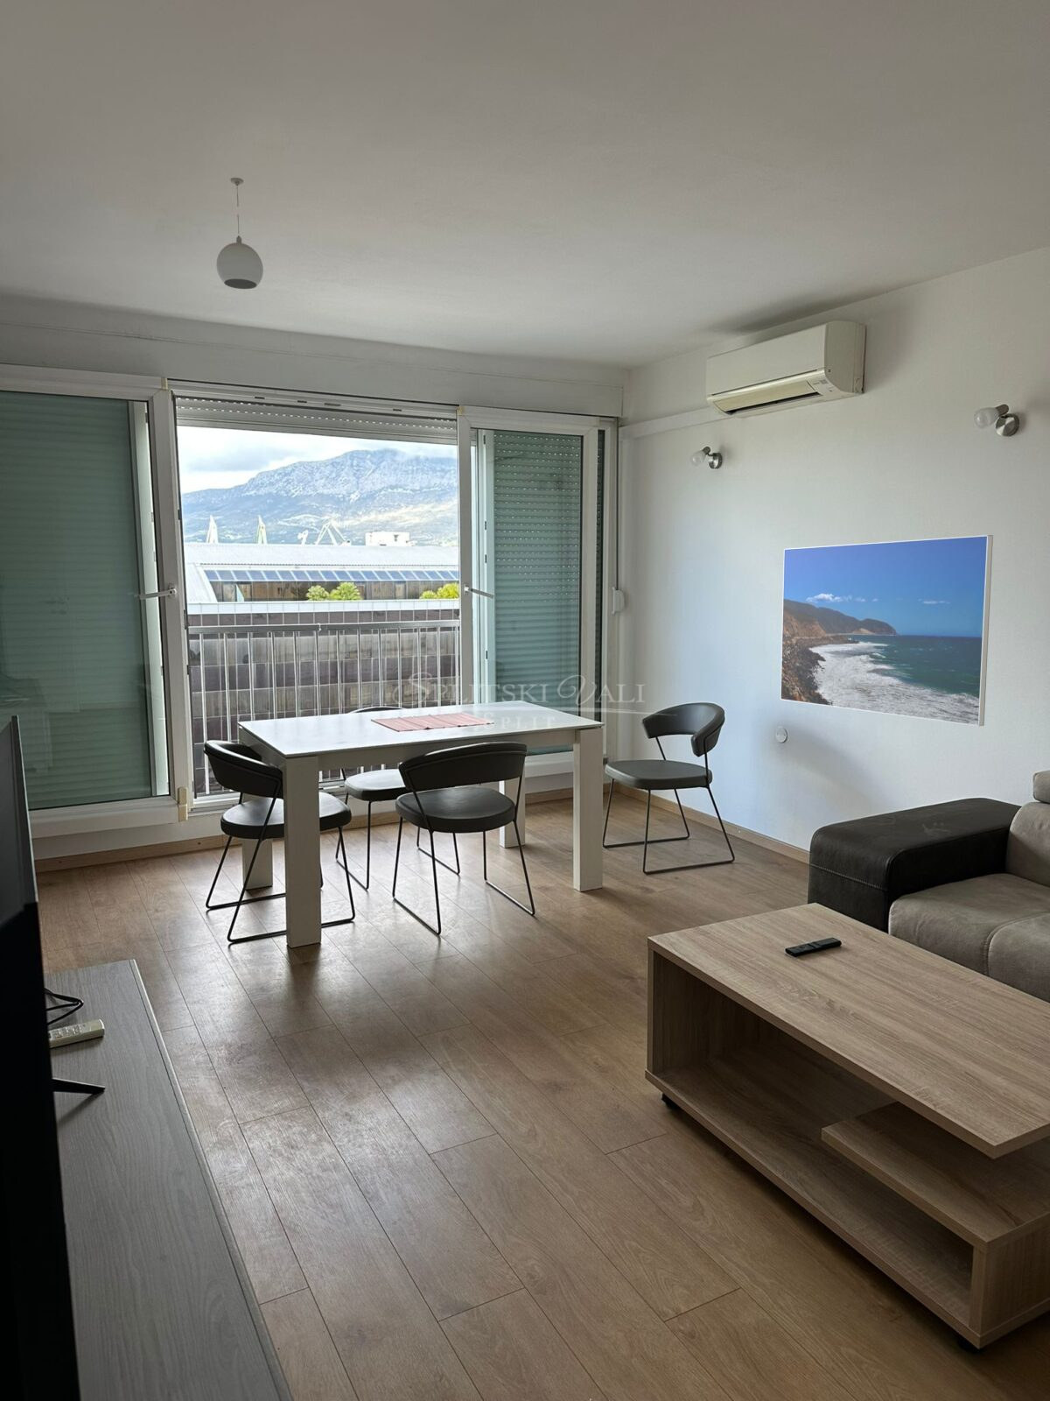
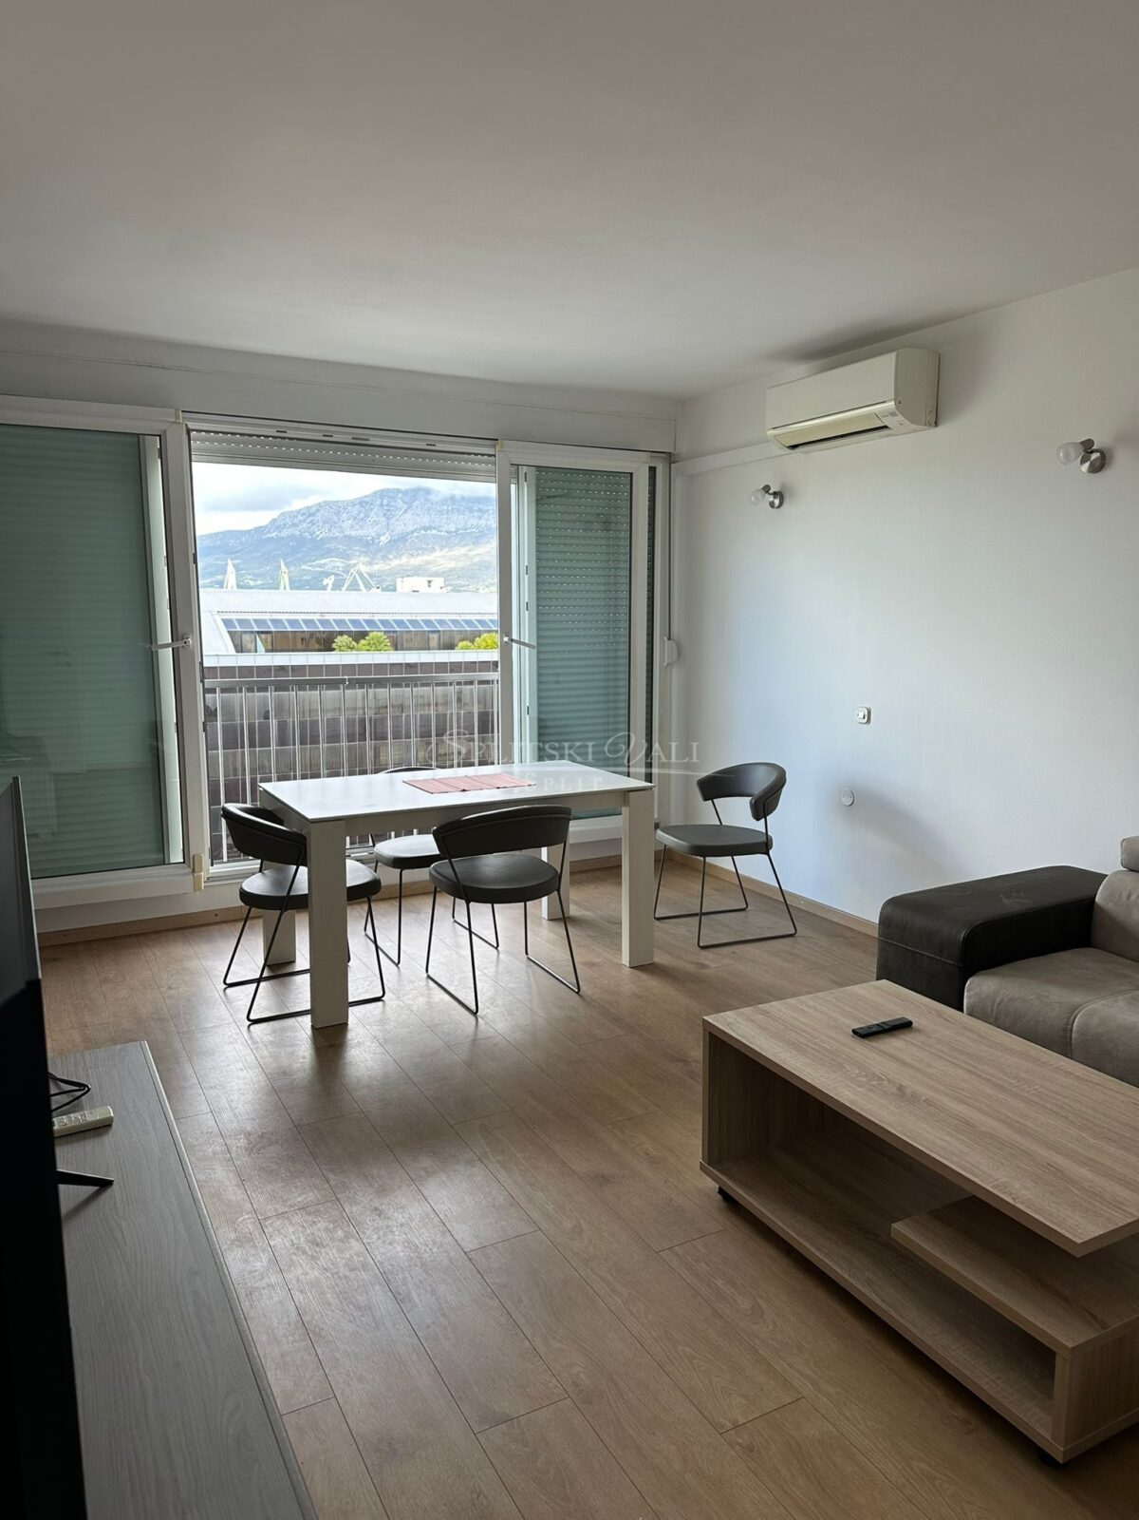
- pendant light (238, 232)
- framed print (874, 627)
